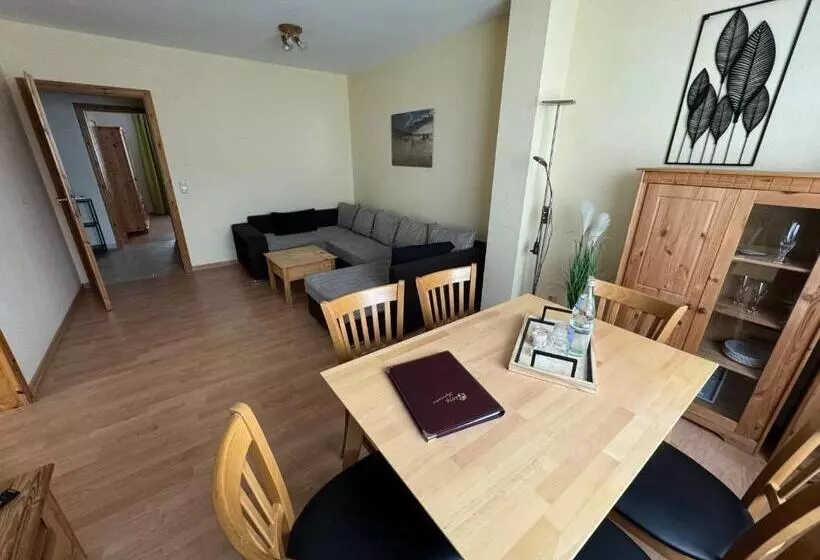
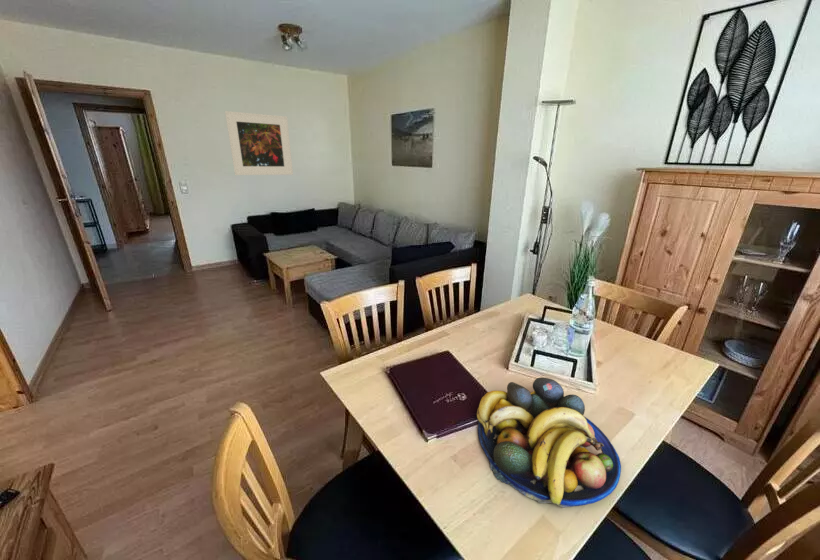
+ fruit bowl (548, 423)
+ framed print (261, 145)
